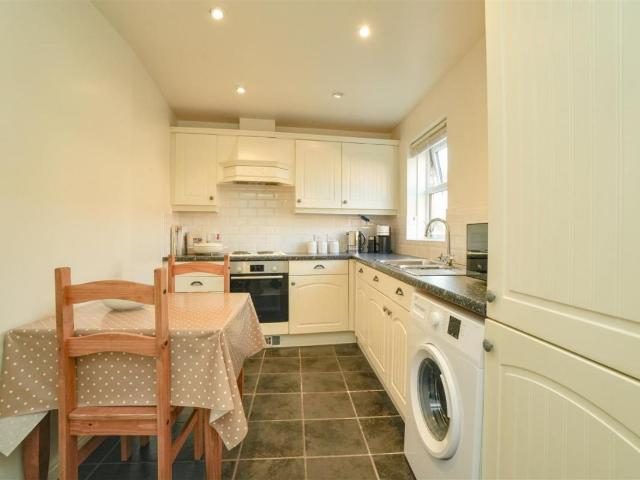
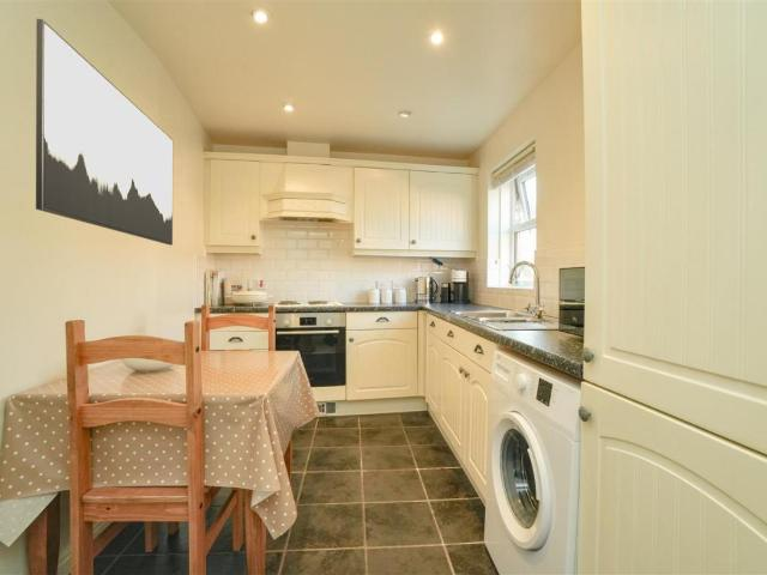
+ wall art (123, 164)
